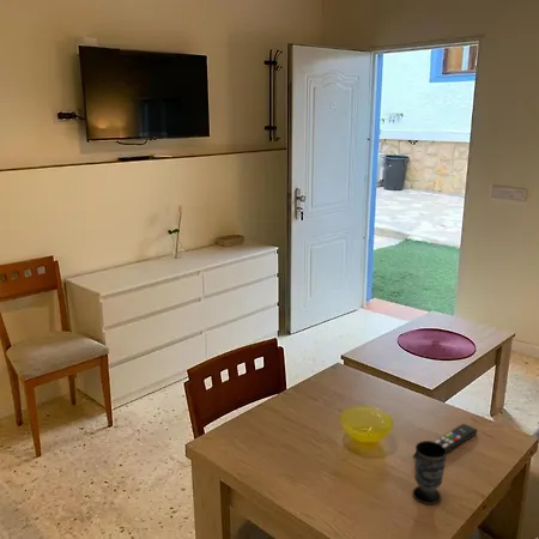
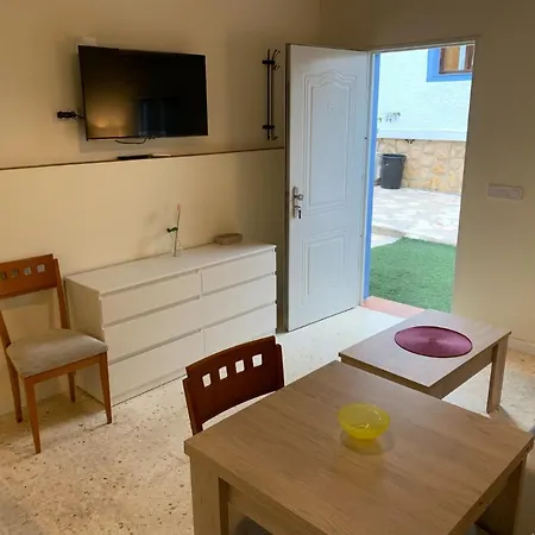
- cup (429, 472)
- remote control (446, 443)
